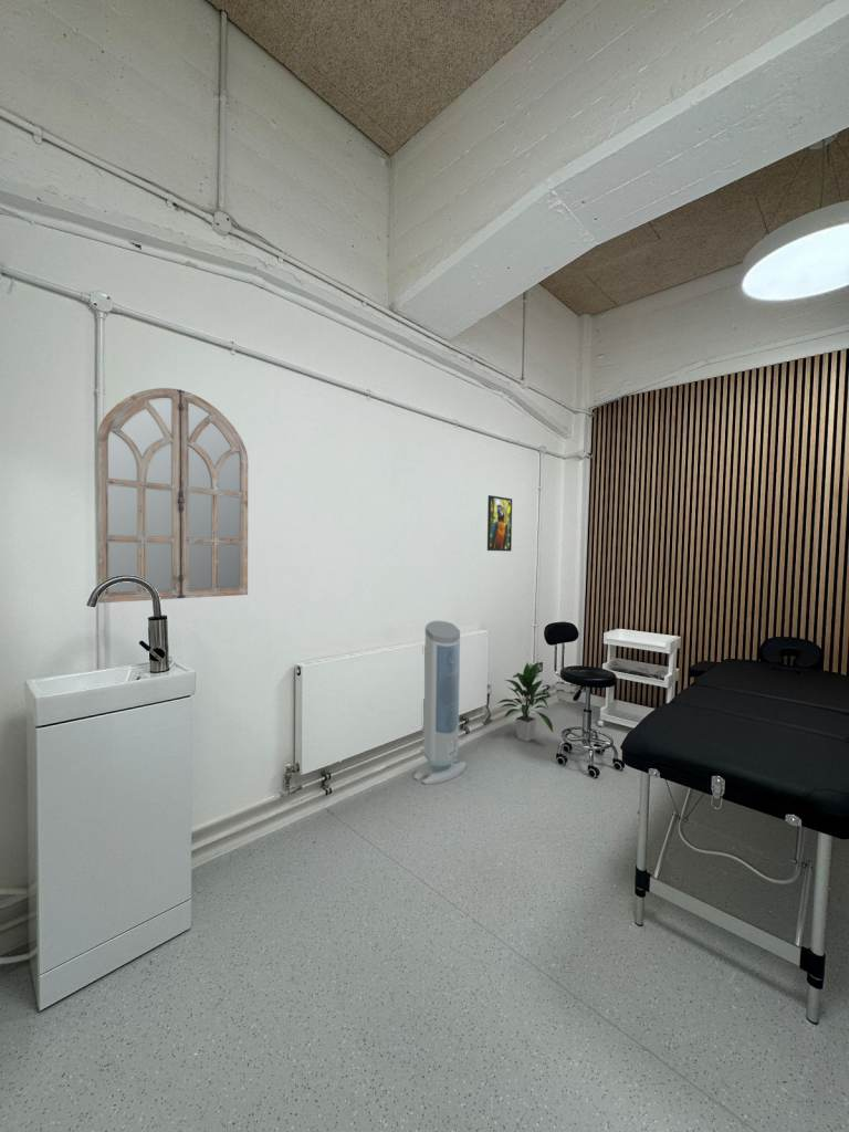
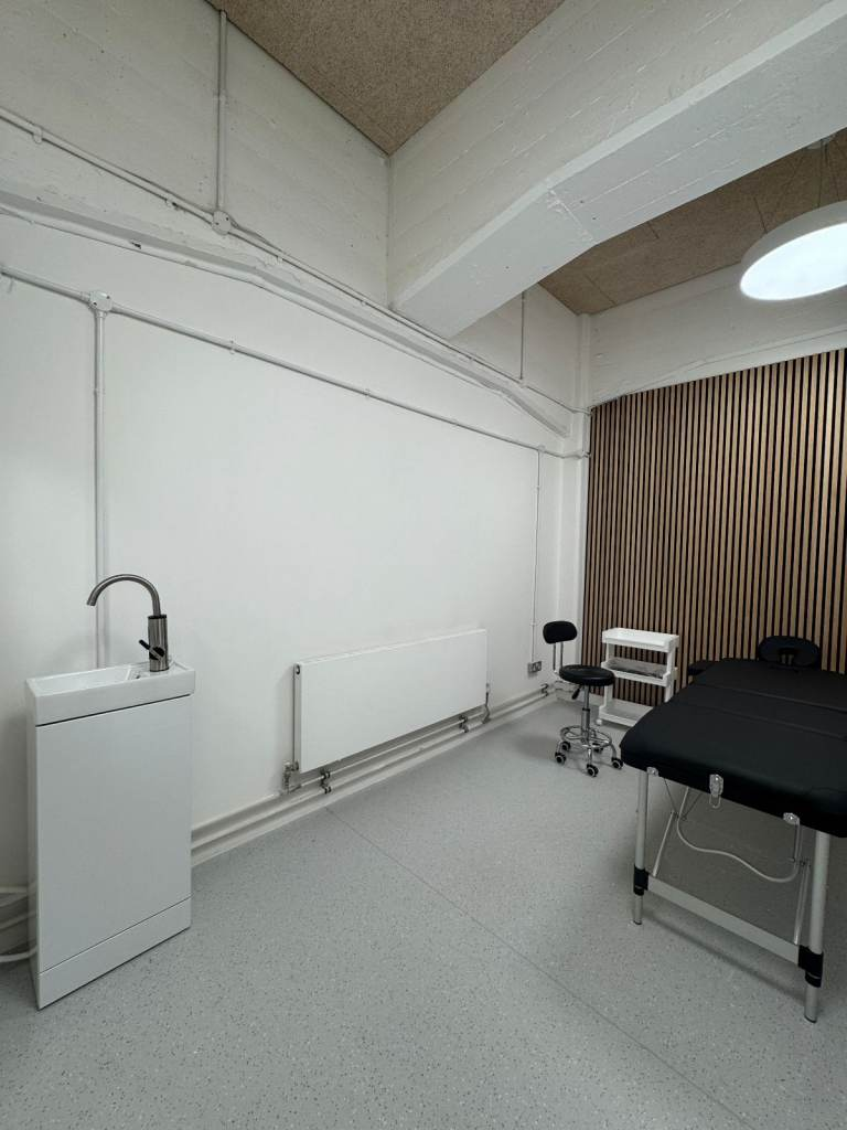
- air purifier (441, 696)
- indoor plant (527, 701)
- home mirror (180, 494)
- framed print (500, 524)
